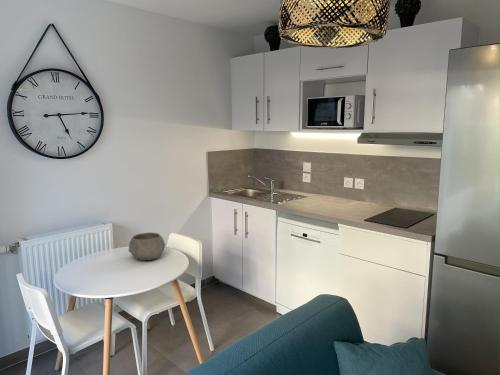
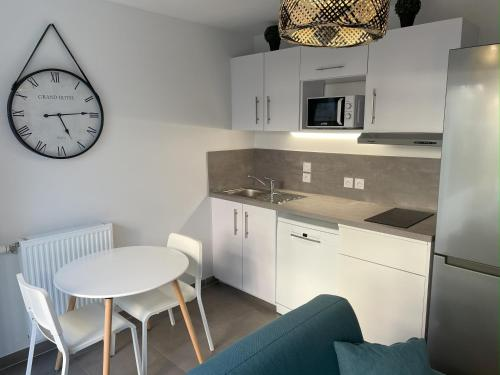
- bowl (147, 247)
